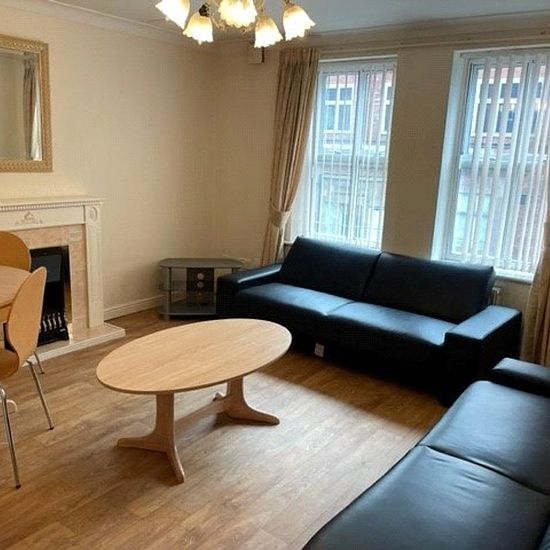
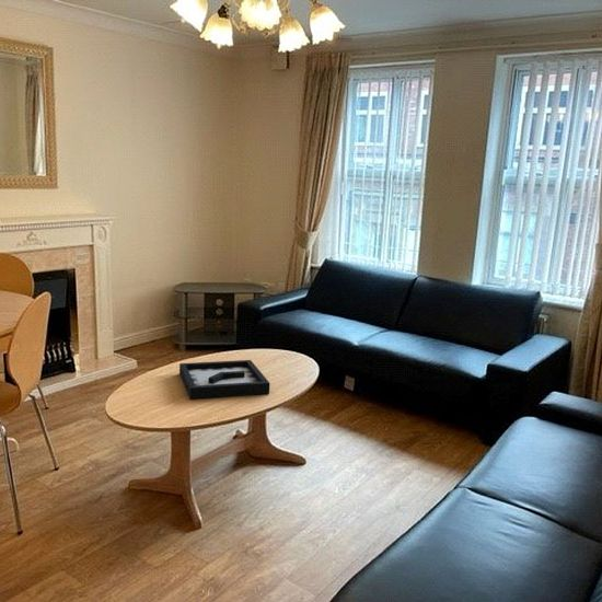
+ decorative tray (222, 378)
